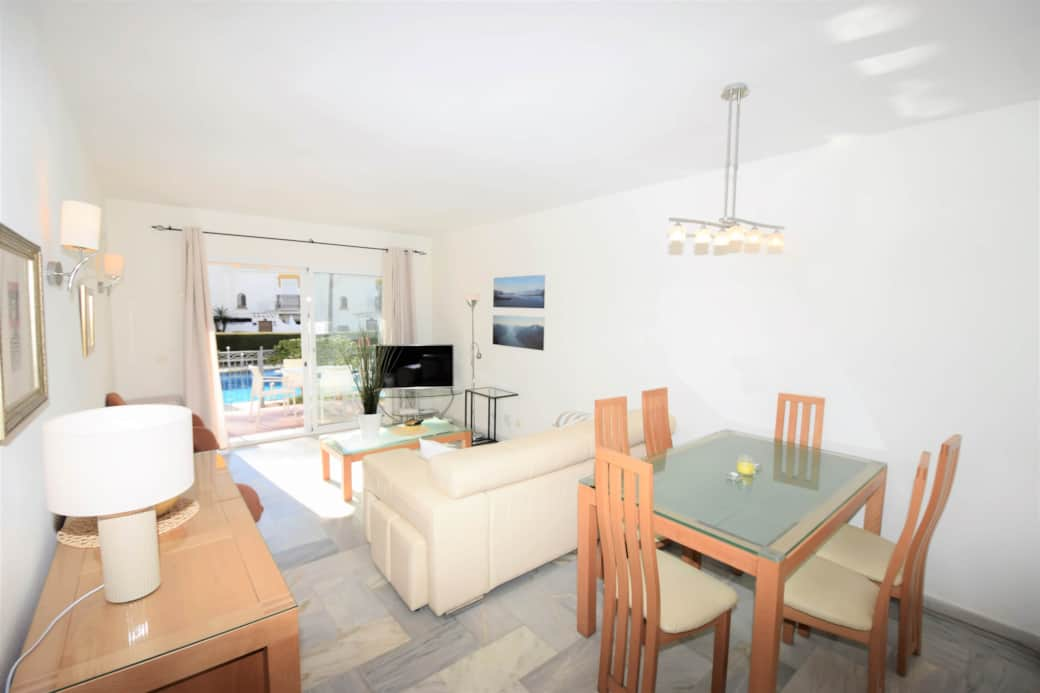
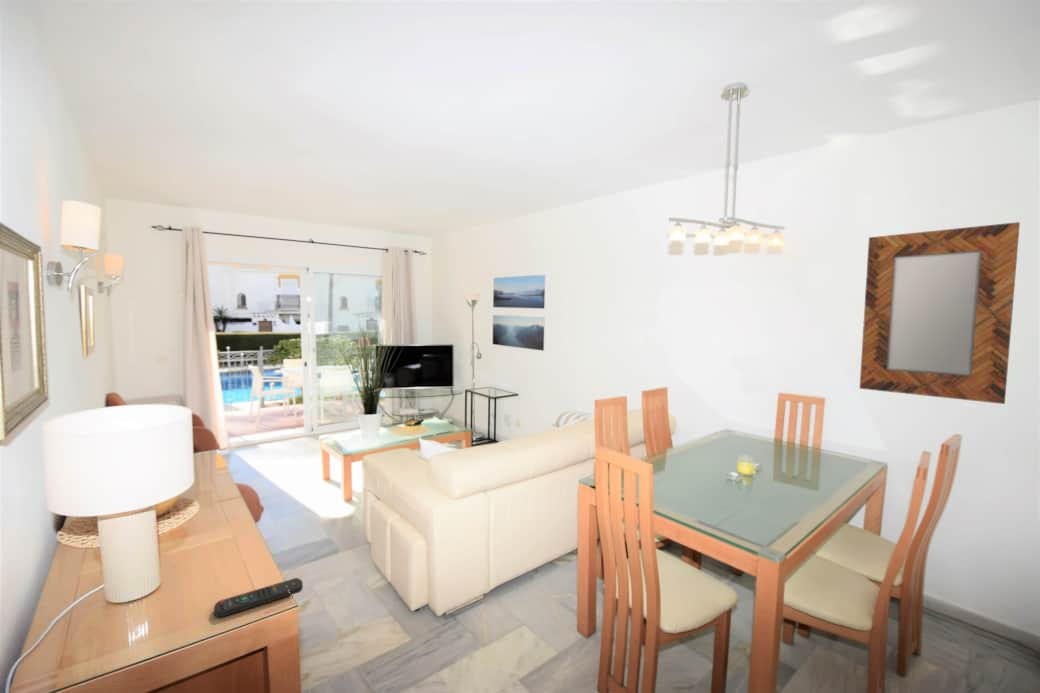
+ remote control (260, 596)
+ home mirror (931, 314)
